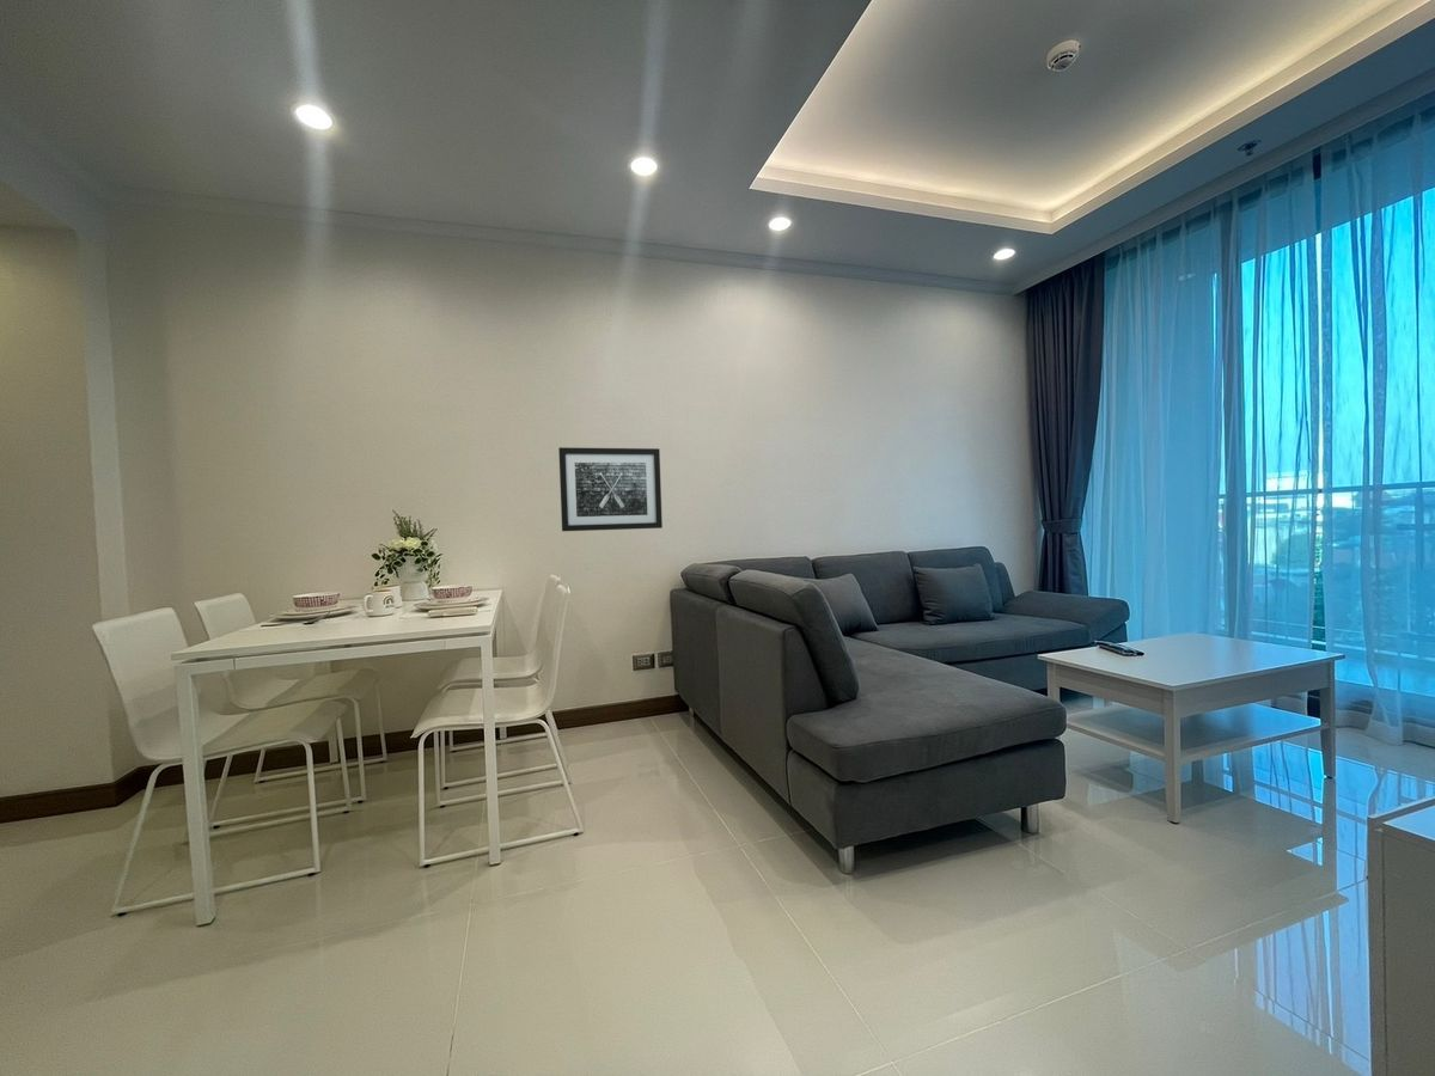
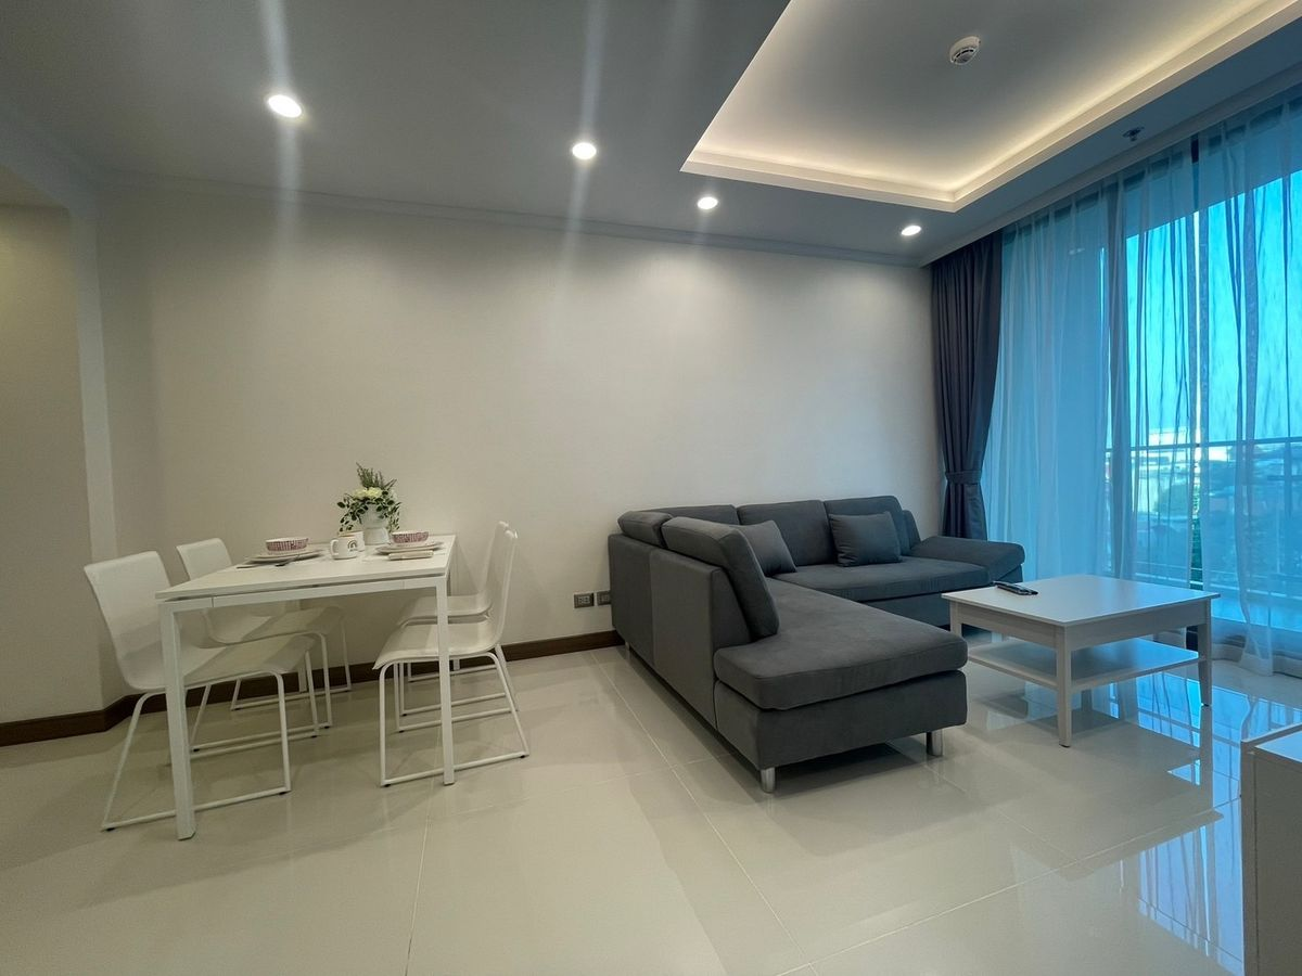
- wall art (611, 489)
